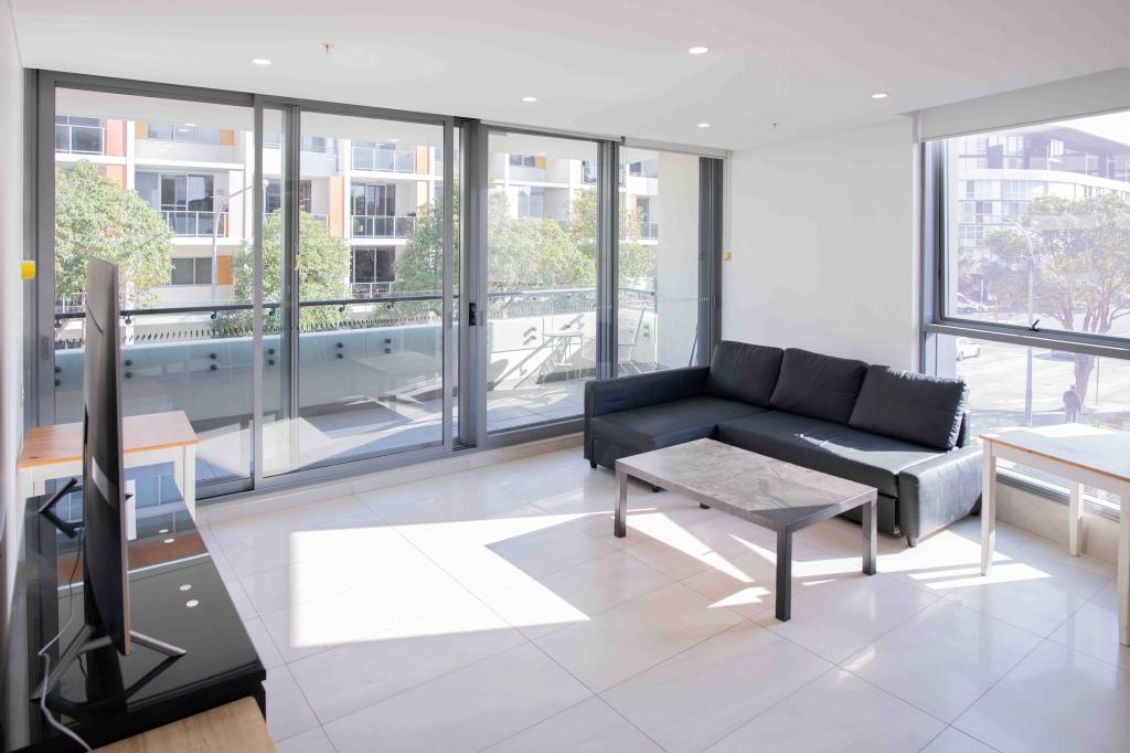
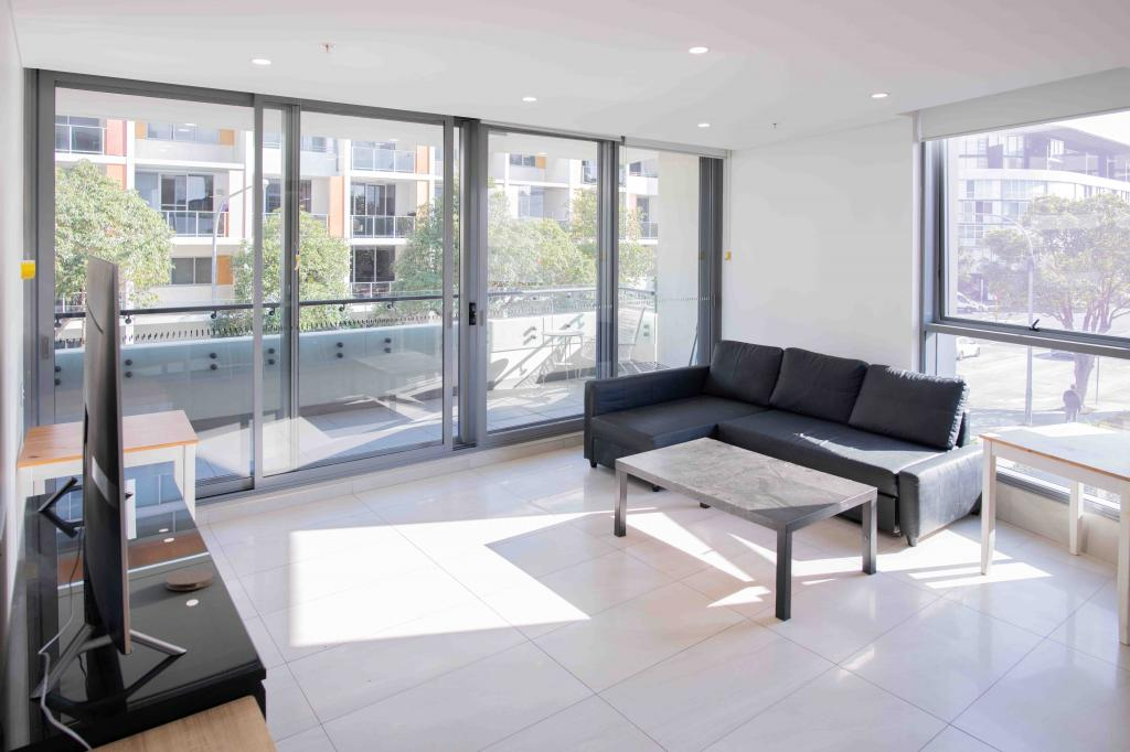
+ coaster (190, 580)
